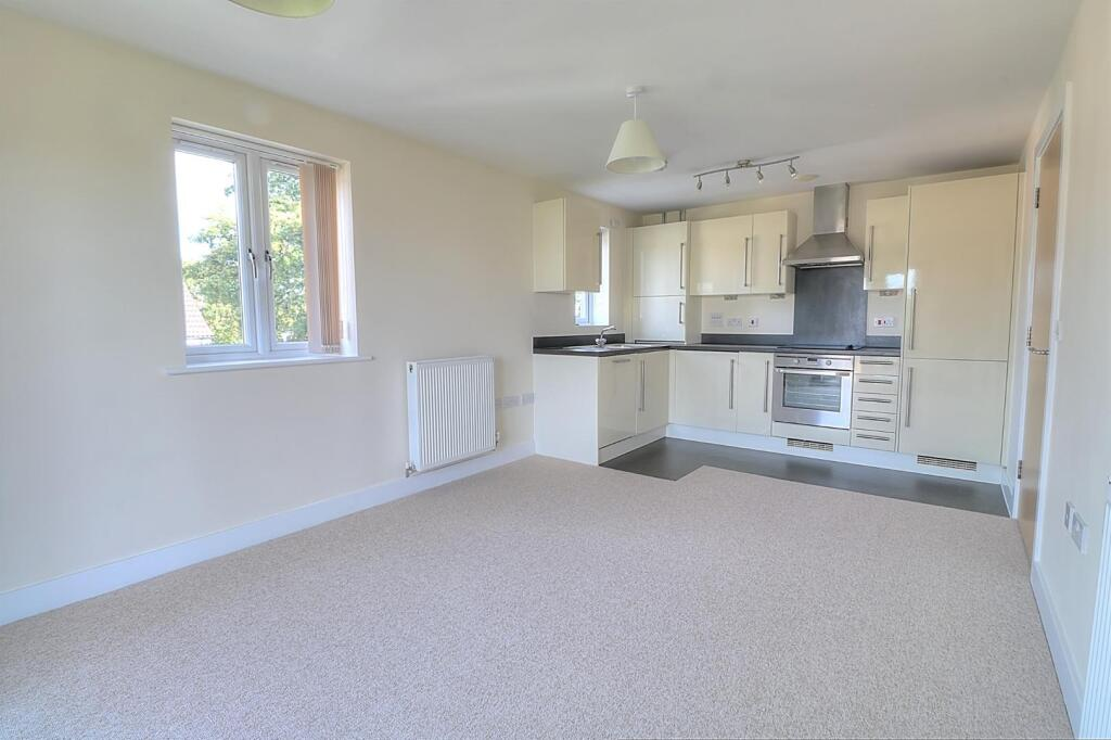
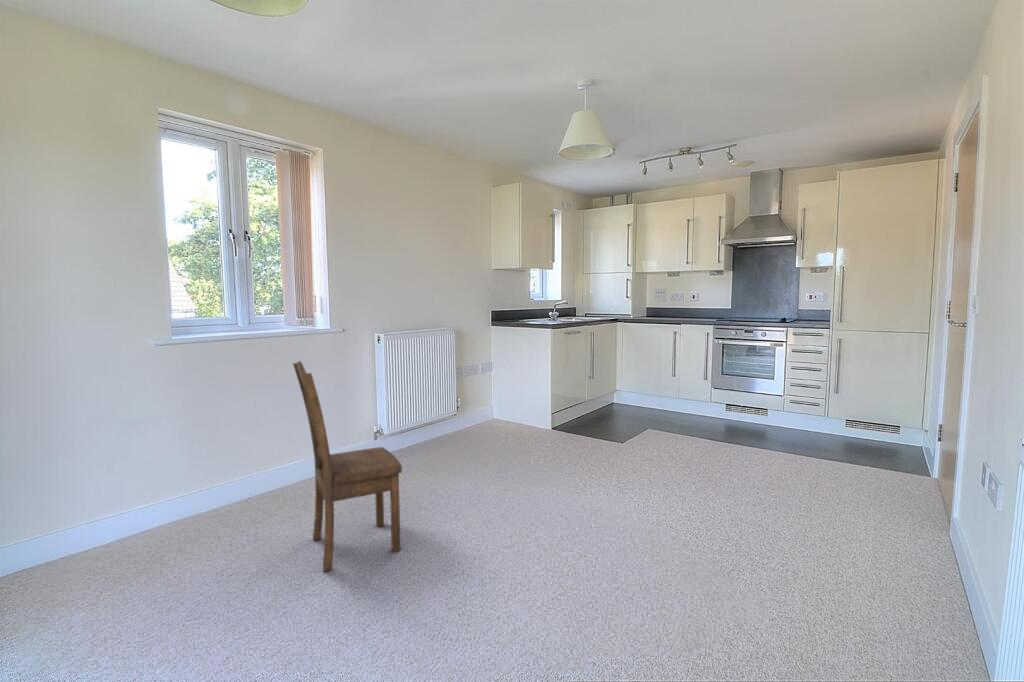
+ dining chair (349, 453)
